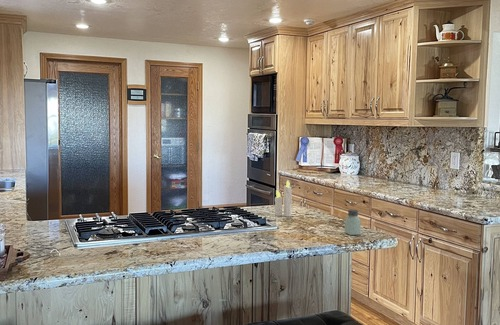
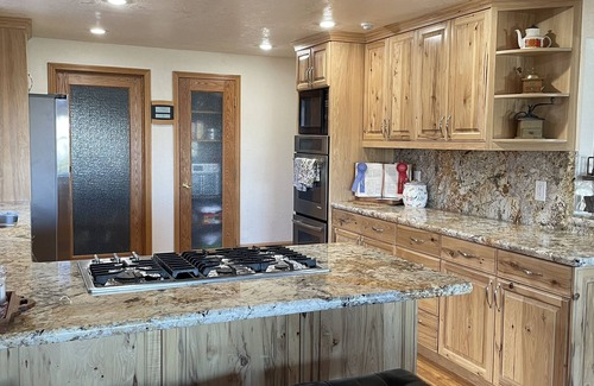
- saltshaker (352, 221)
- candle (284, 197)
